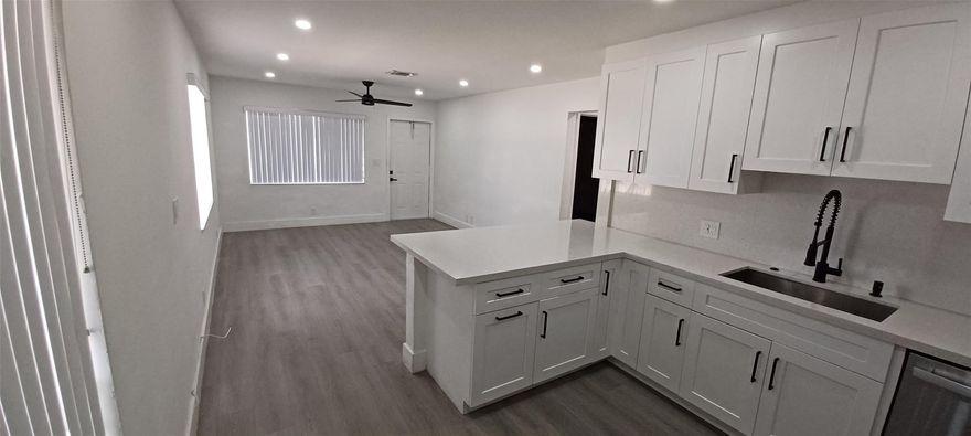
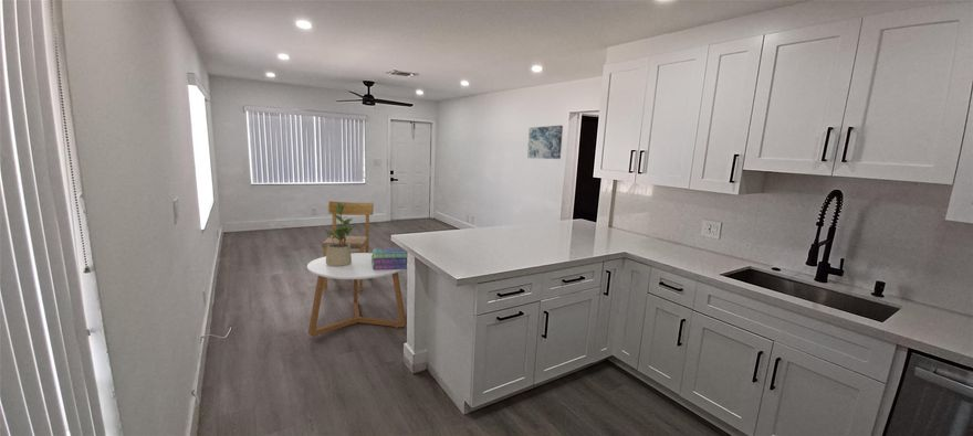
+ chair (347, 243)
+ potted plant (339, 232)
+ coffee table (356, 291)
+ wall art (544, 142)
+ stack of books (389, 257)
